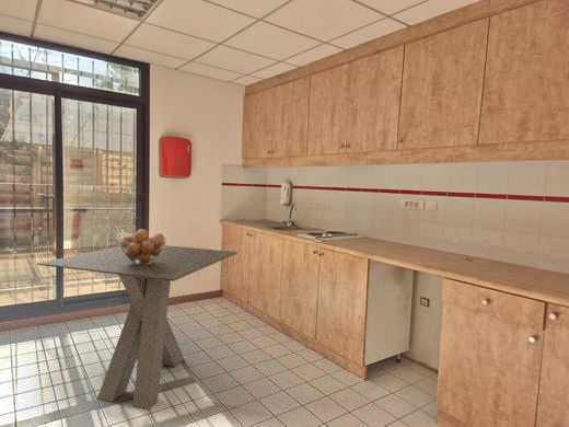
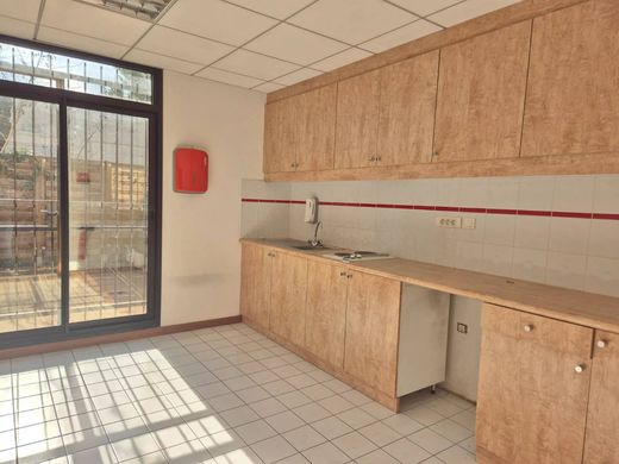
- fruit basket (142, 245)
- dining table (149, 318)
